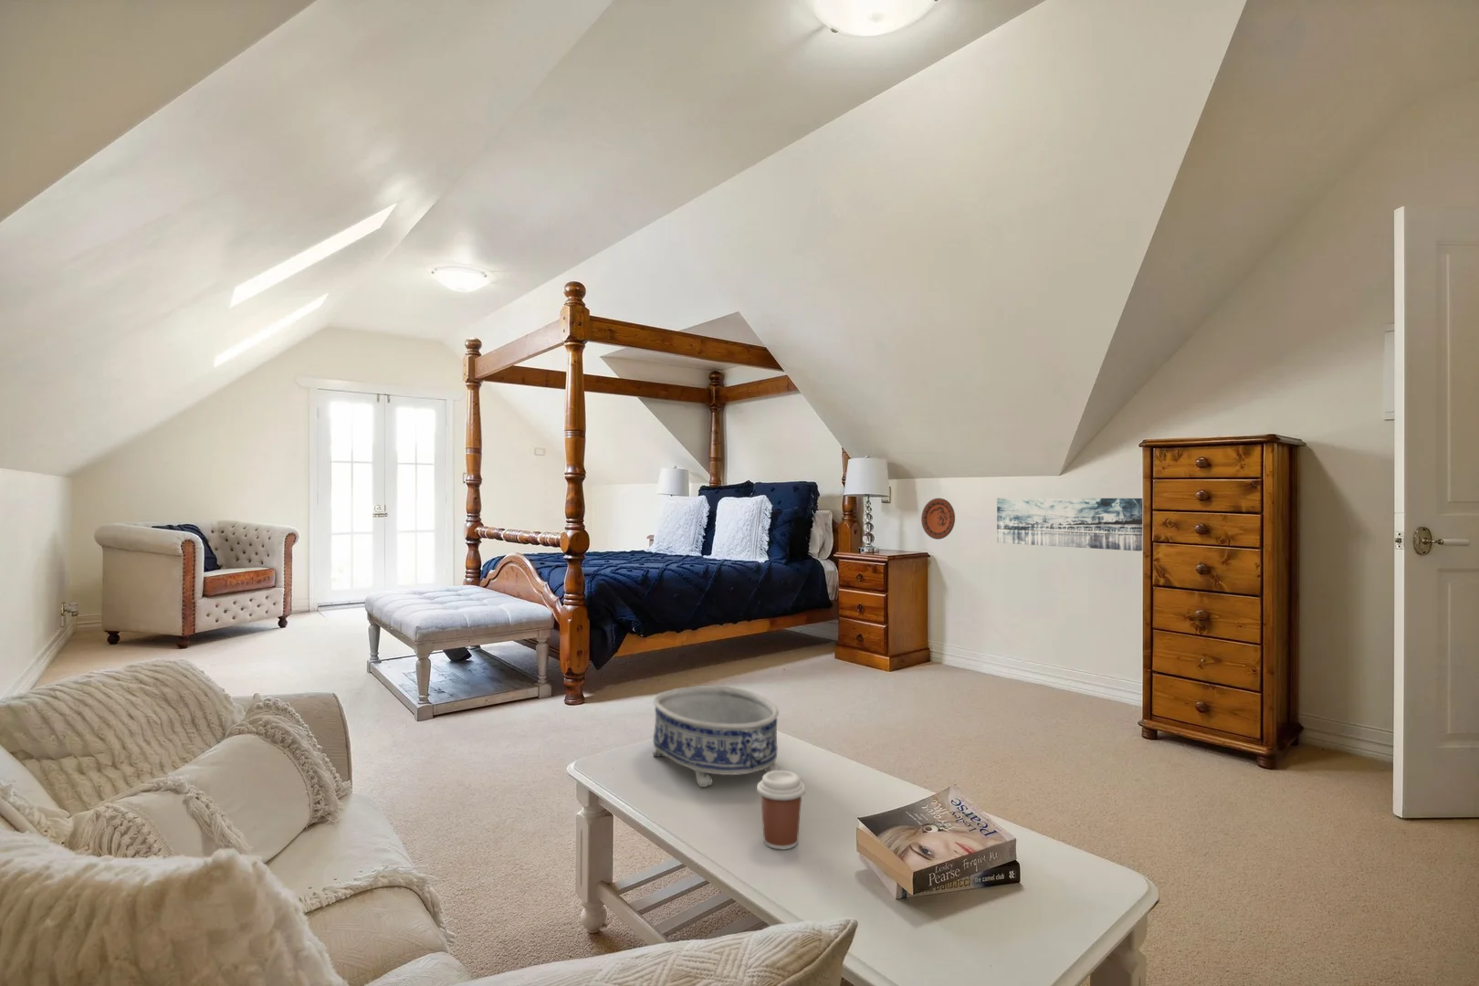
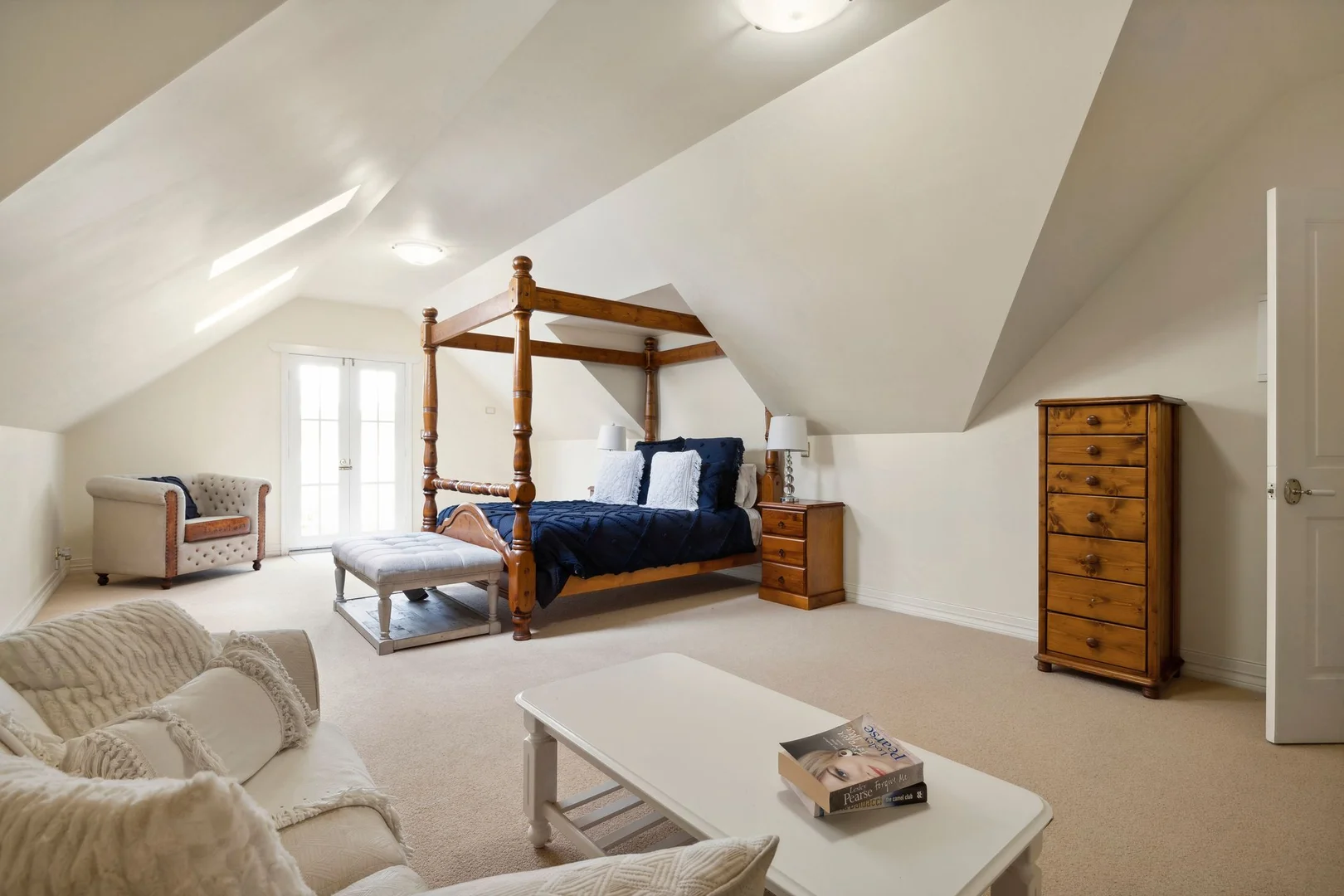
- coffee cup (780, 809)
- wall art (1064, 523)
- decorative bowl (714, 732)
- decorative plate (938, 518)
